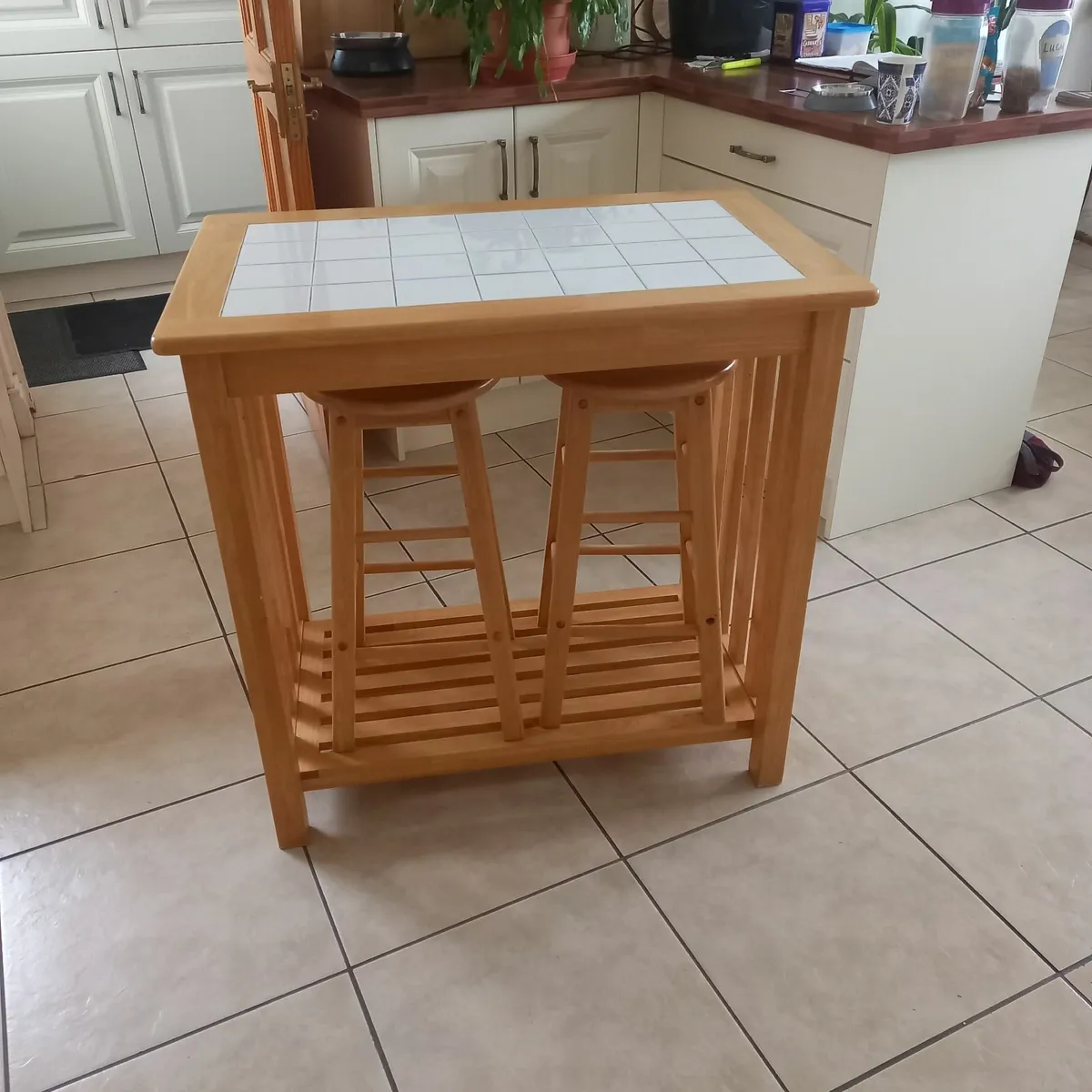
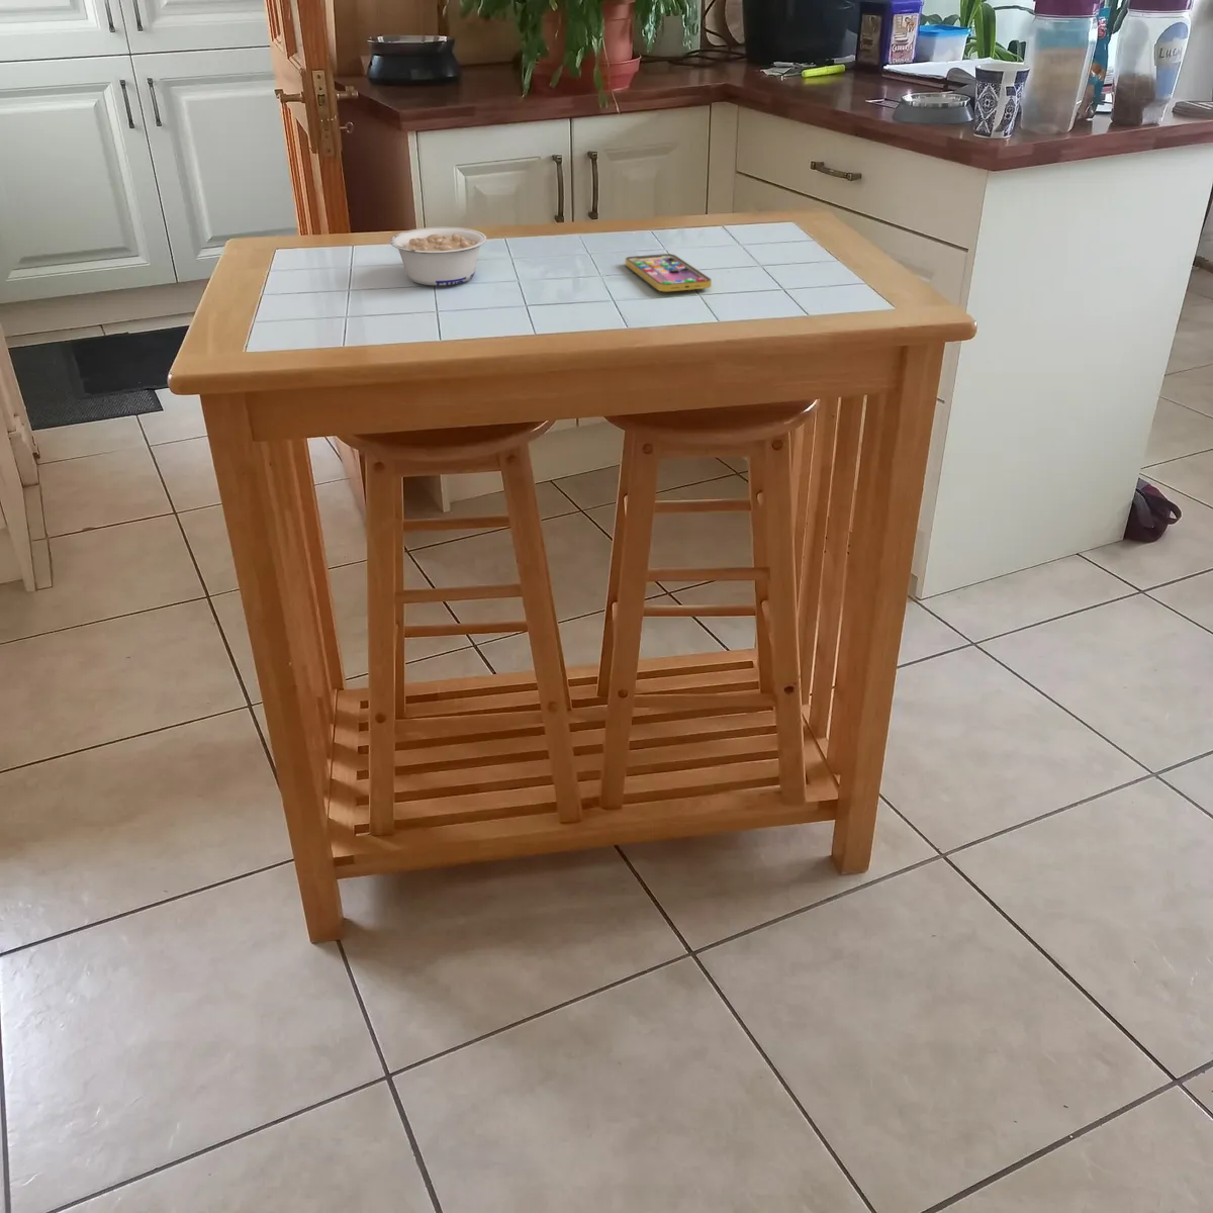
+ smartphone (666, 272)
+ legume (440, 254)
